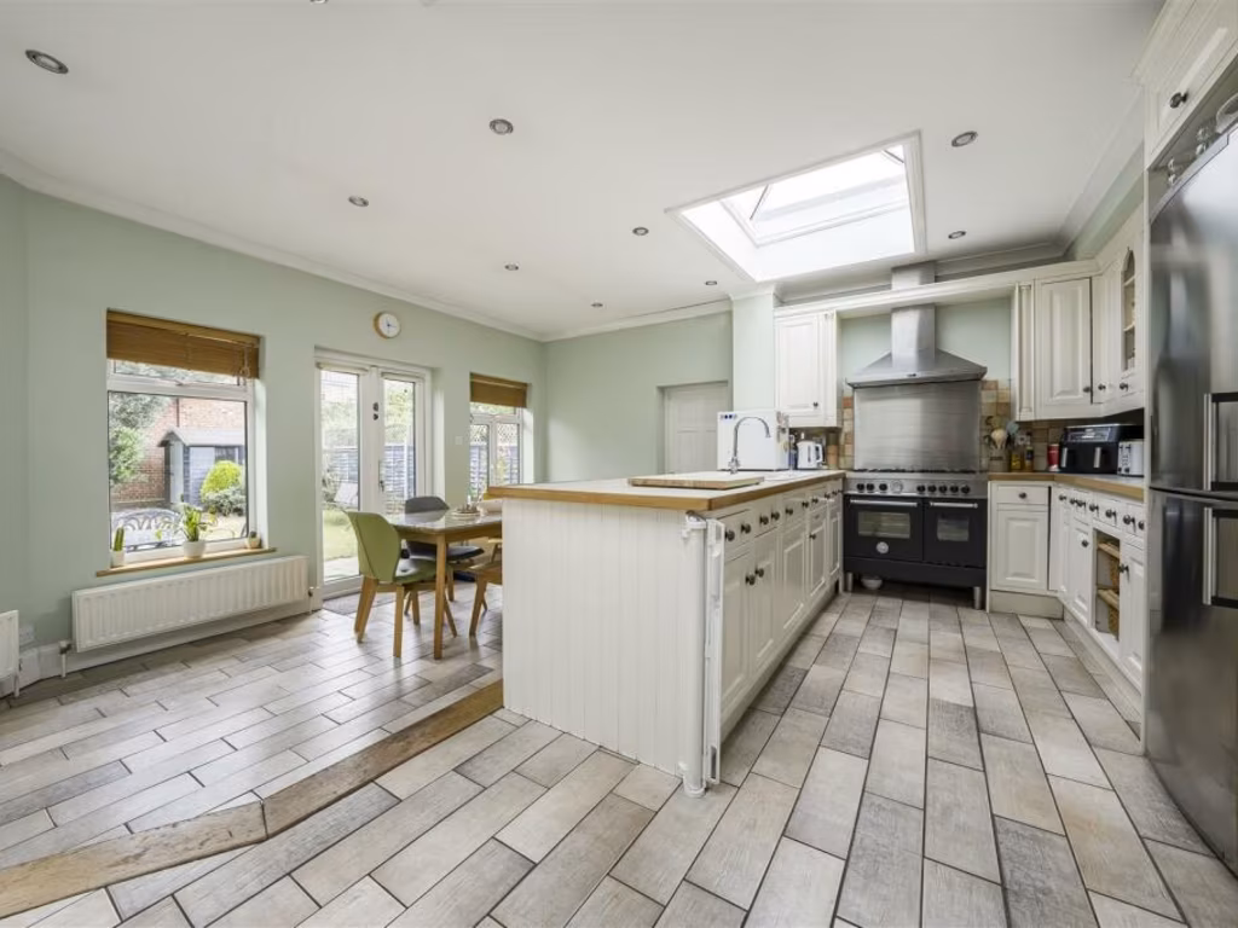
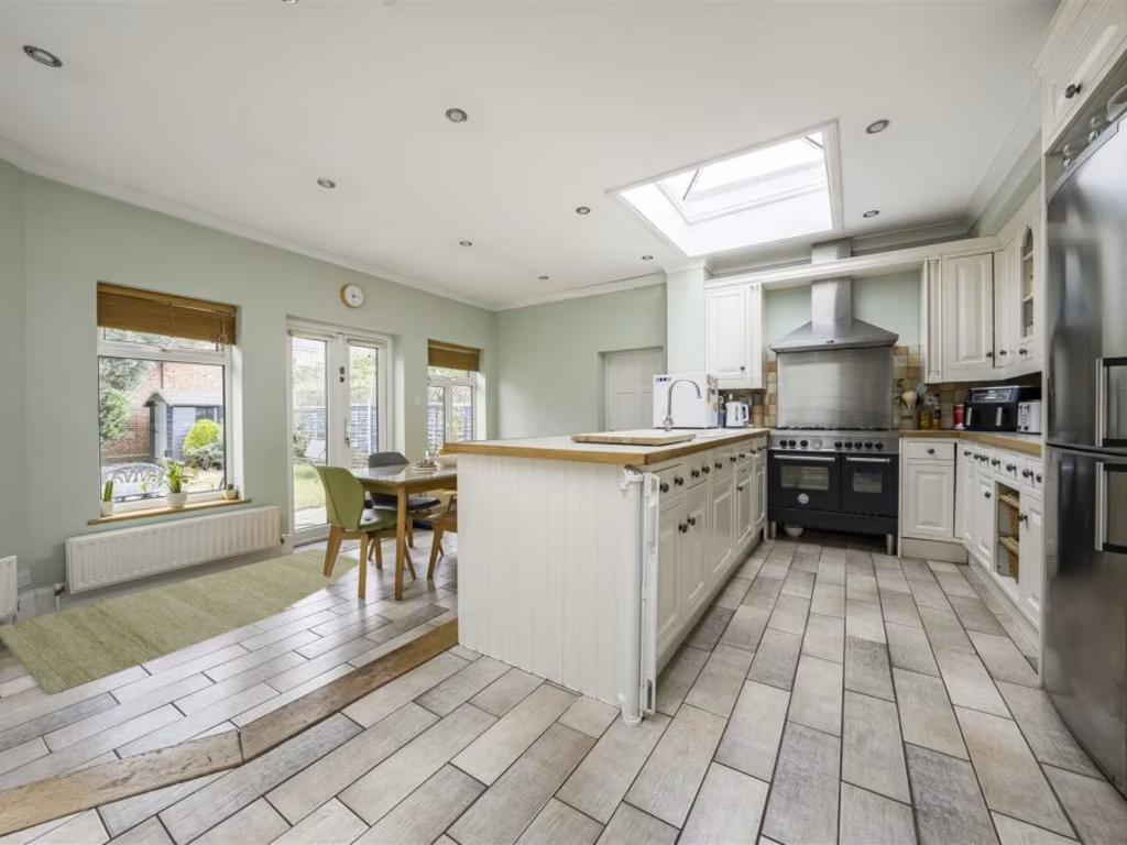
+ rug (230, 594)
